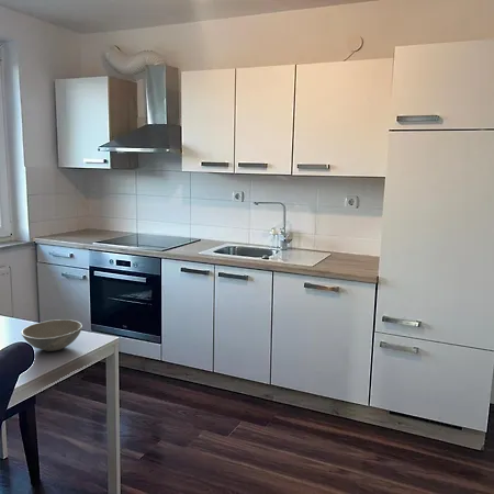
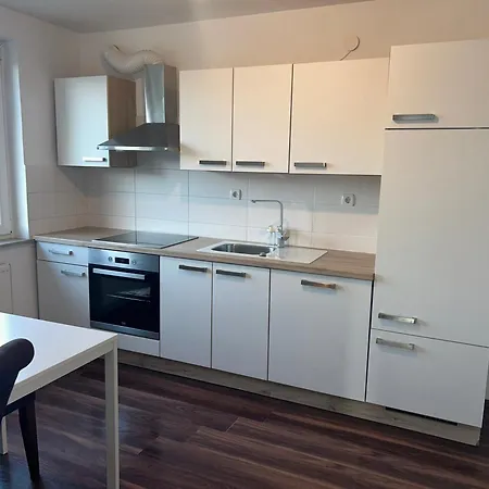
- soup bowl (53, 337)
